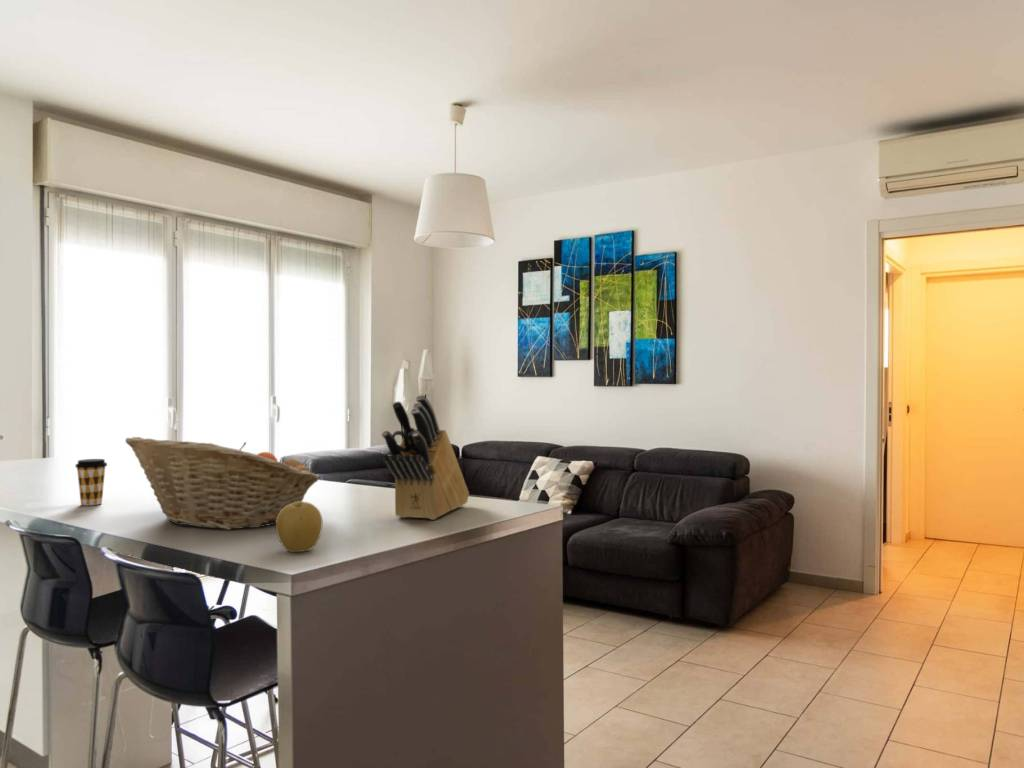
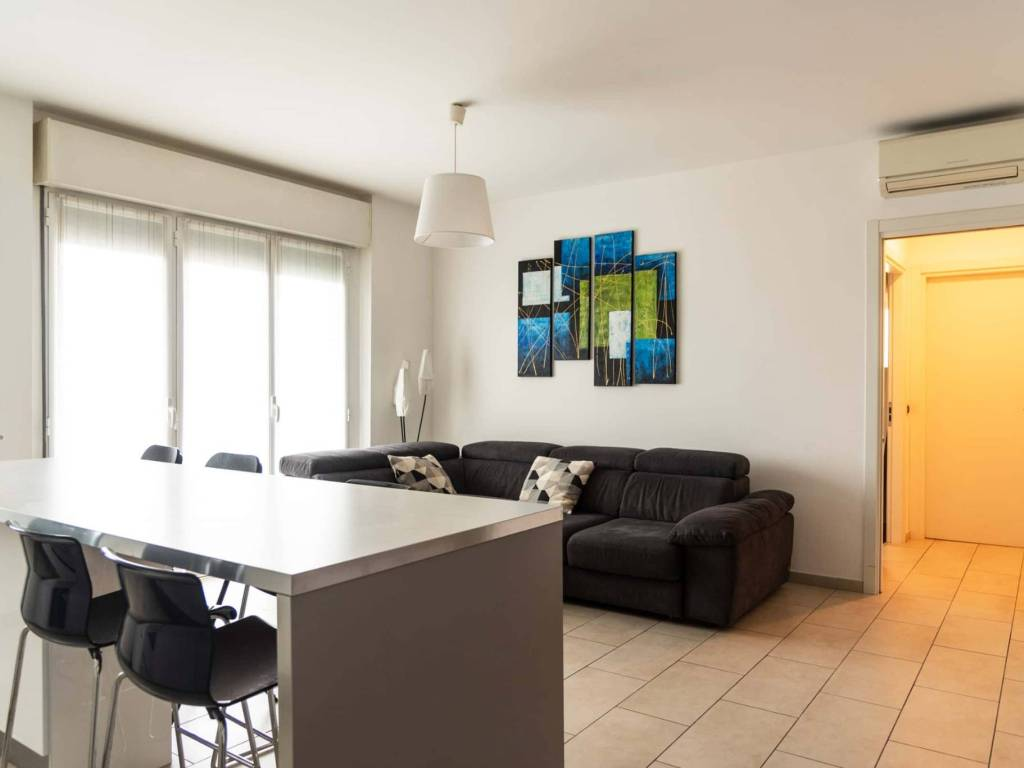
- coffee cup (91, 481)
- fruit basket (223, 476)
- knife block (427, 453)
- fruit (299, 526)
